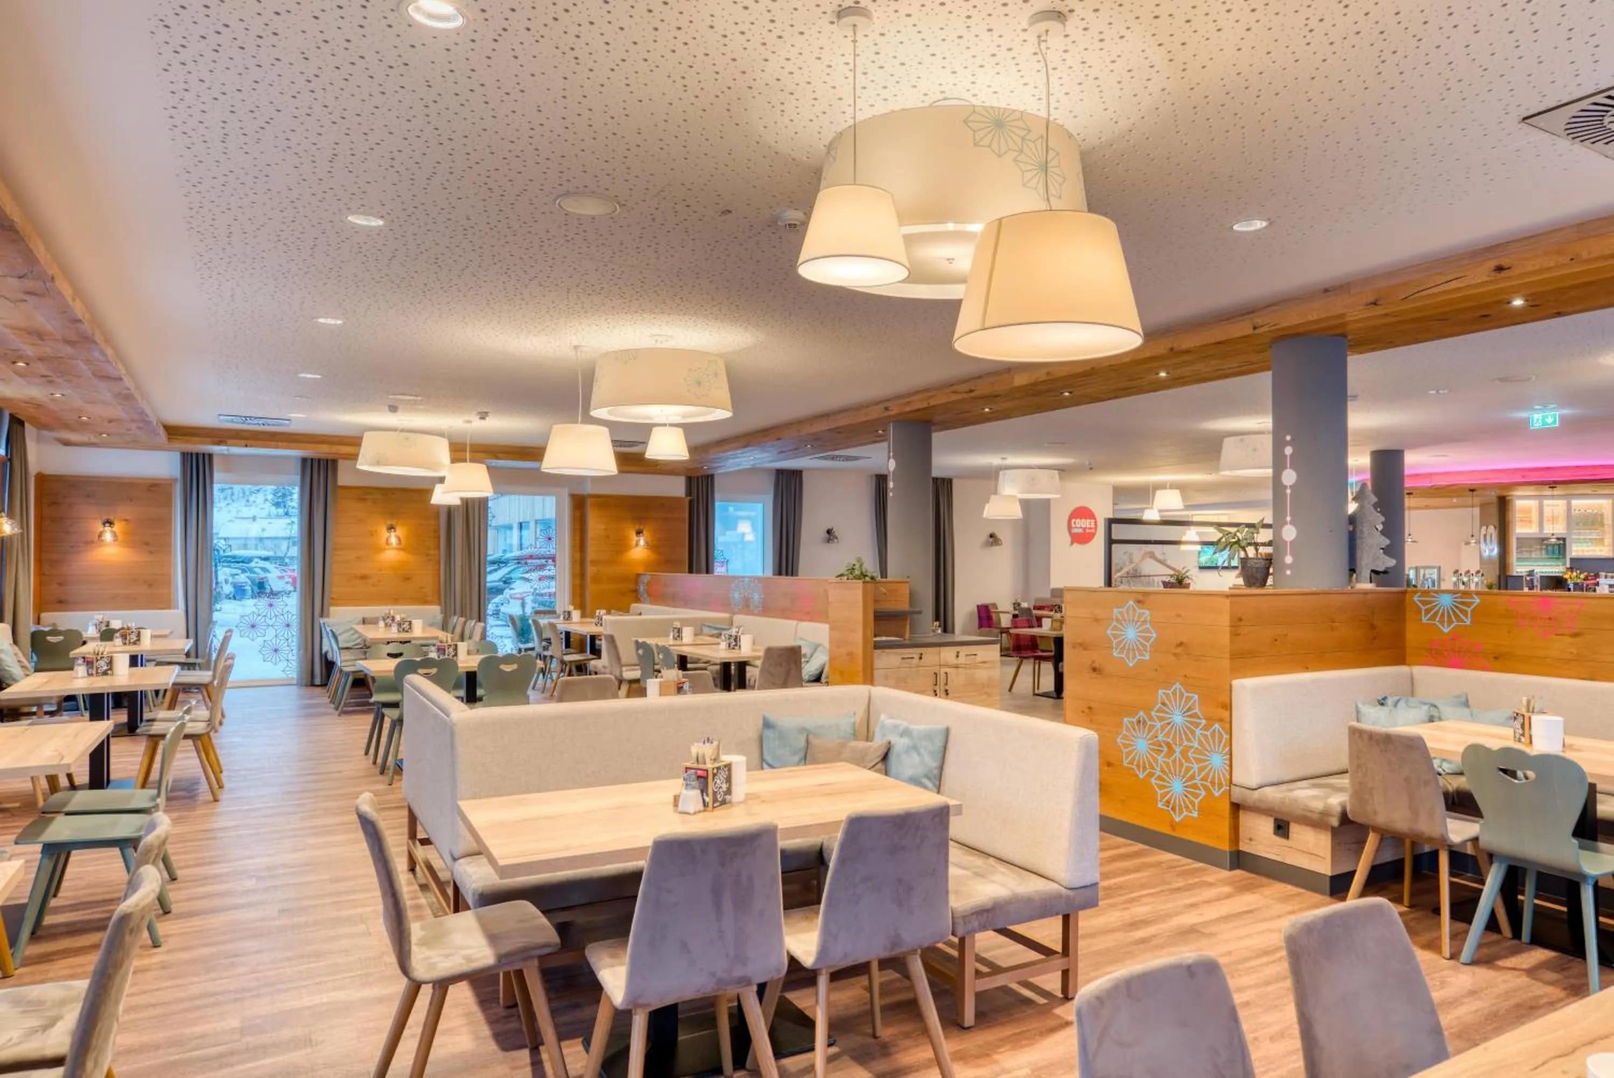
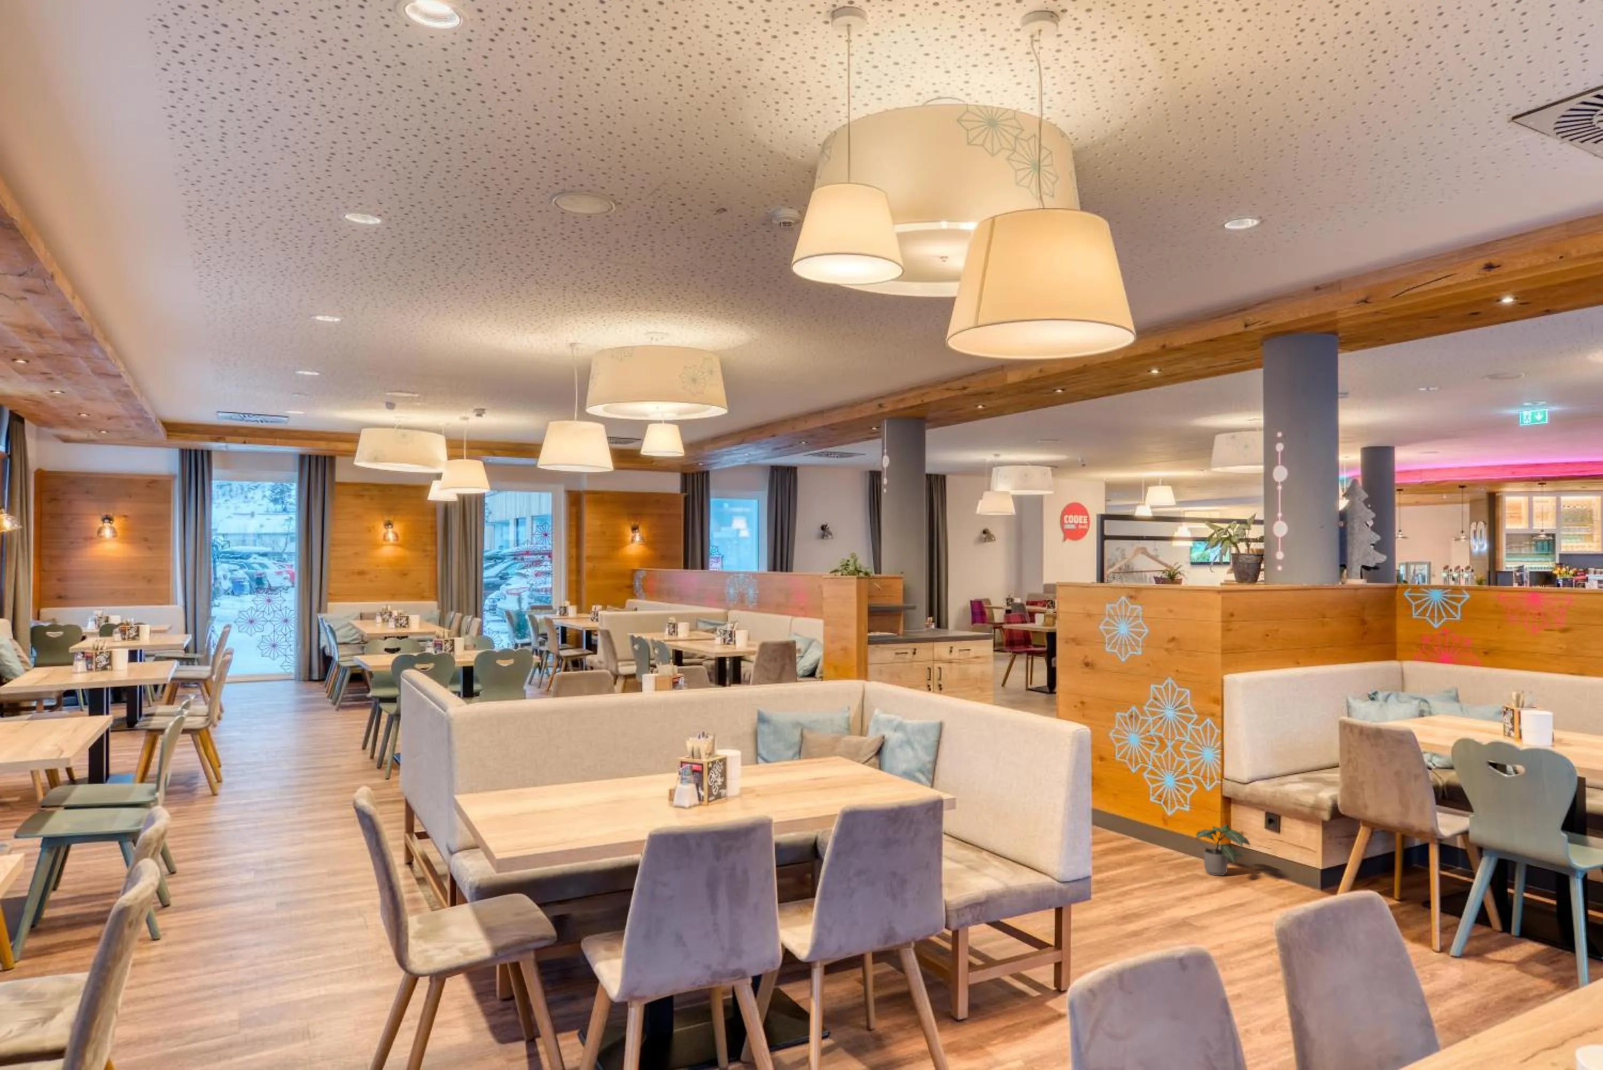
+ potted plant (1222, 850)
